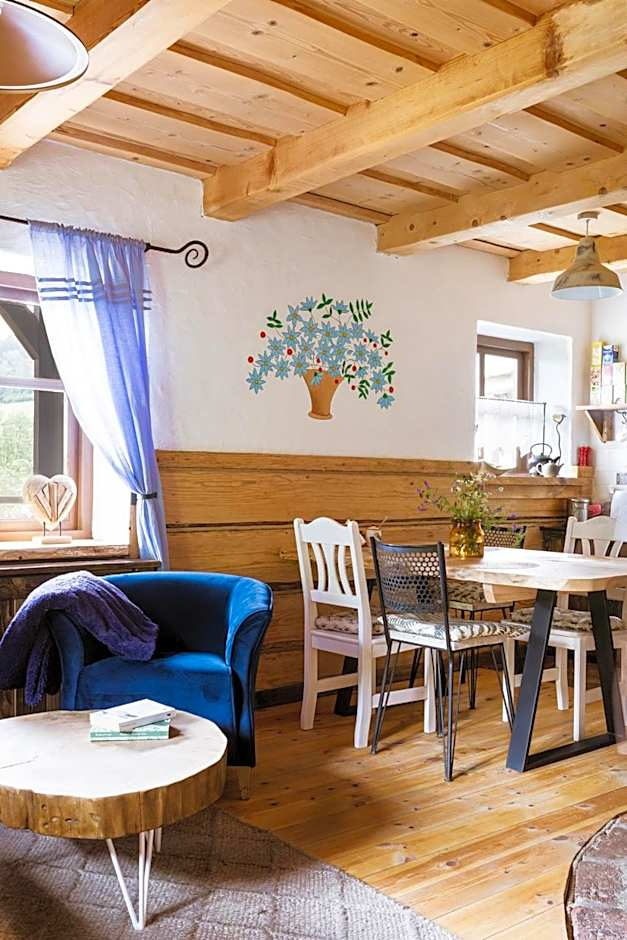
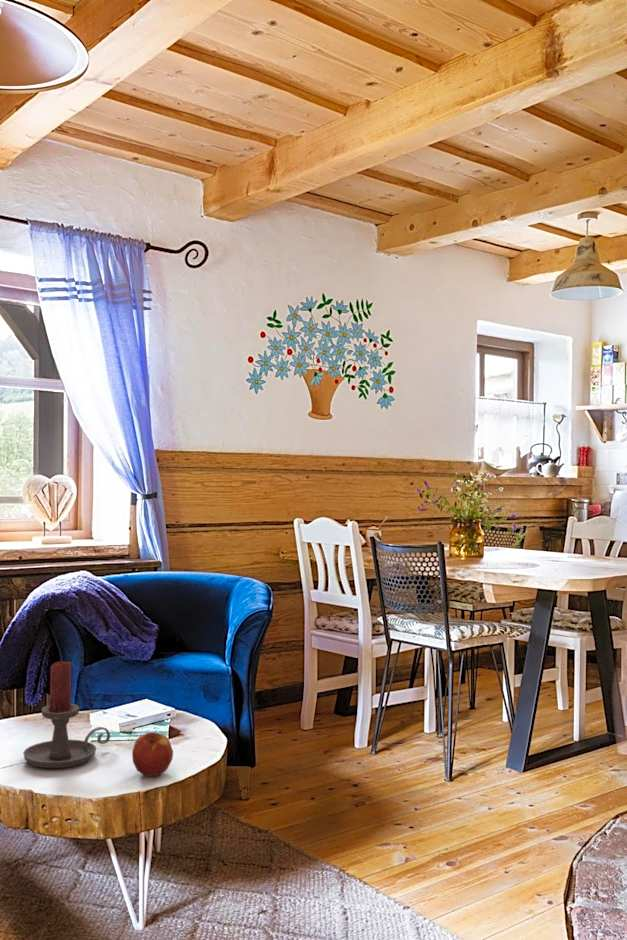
+ candle holder (70, 707)
+ apple (152, 752)
